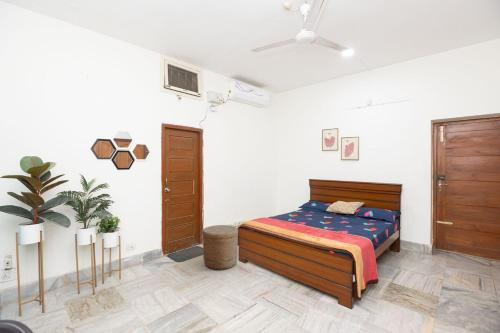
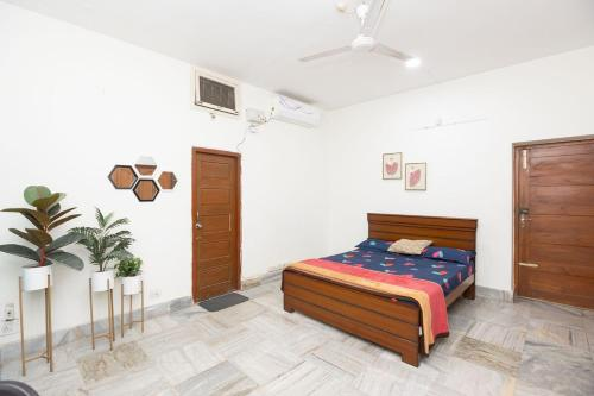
- basket (220, 246)
